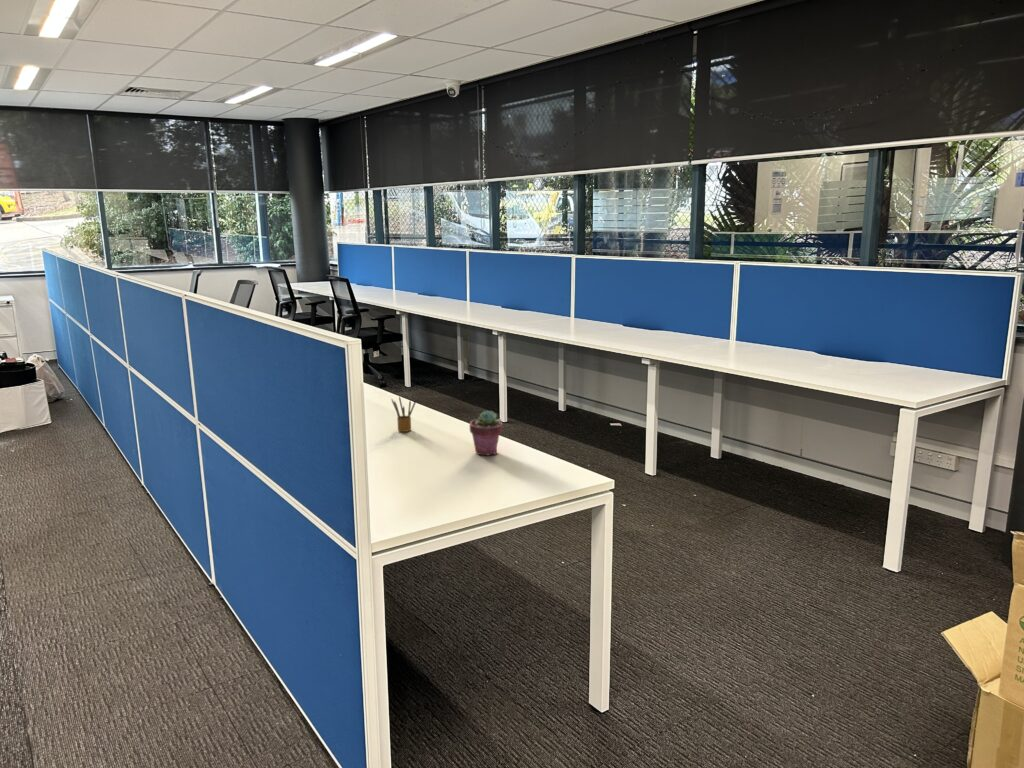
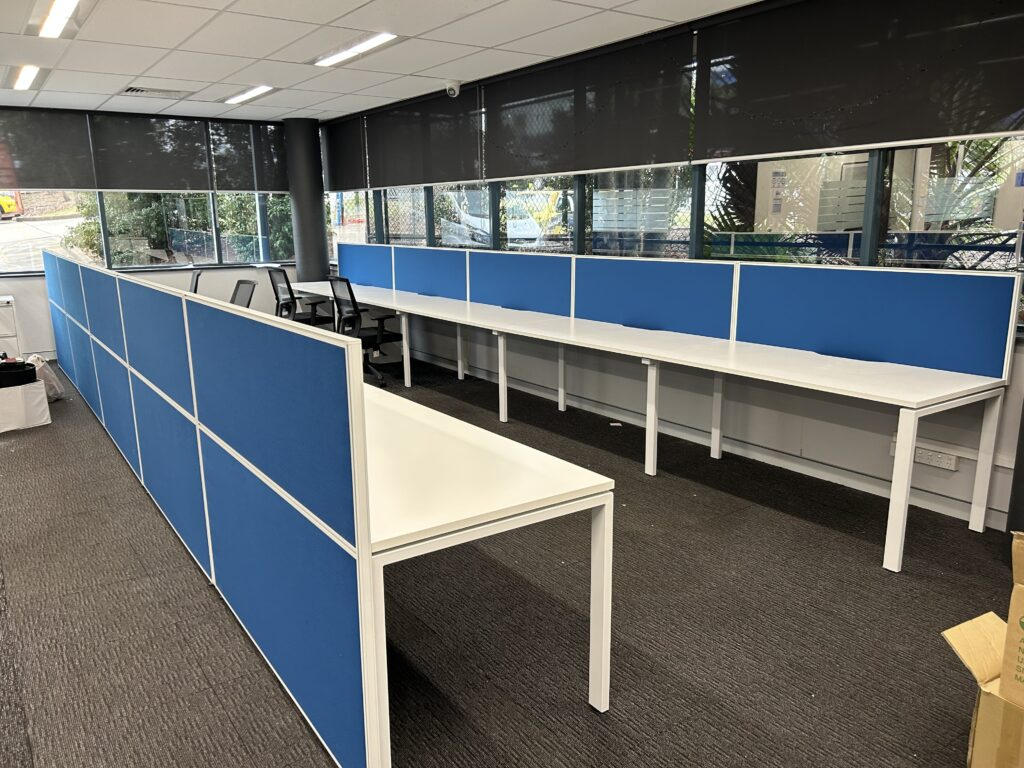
- potted succulent (486, 431)
- pencil box (404, 413)
